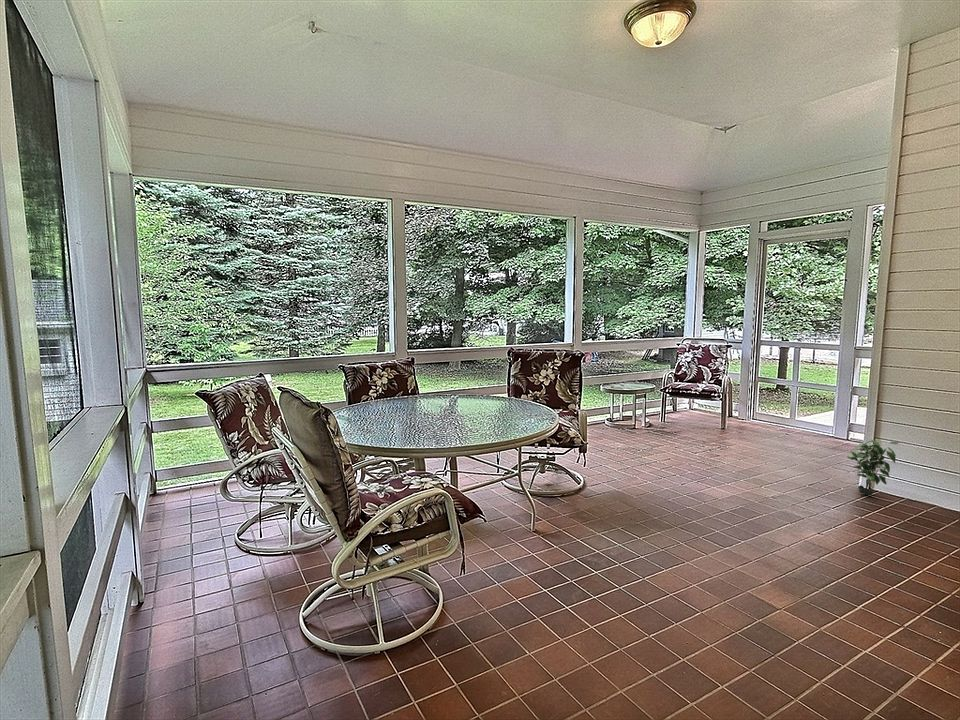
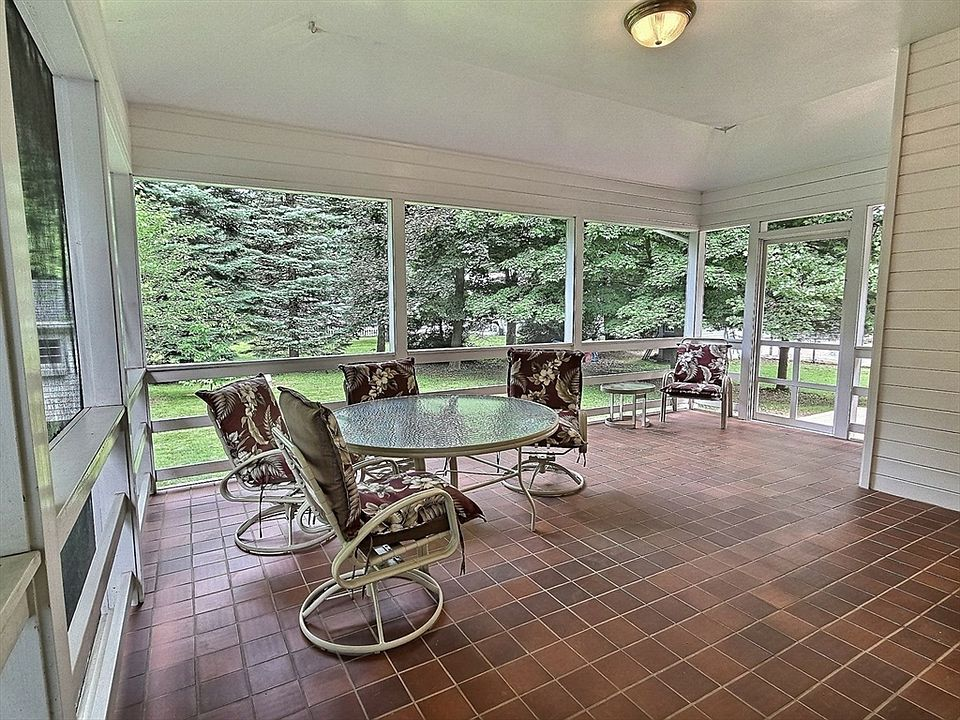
- potted plant (872, 466)
